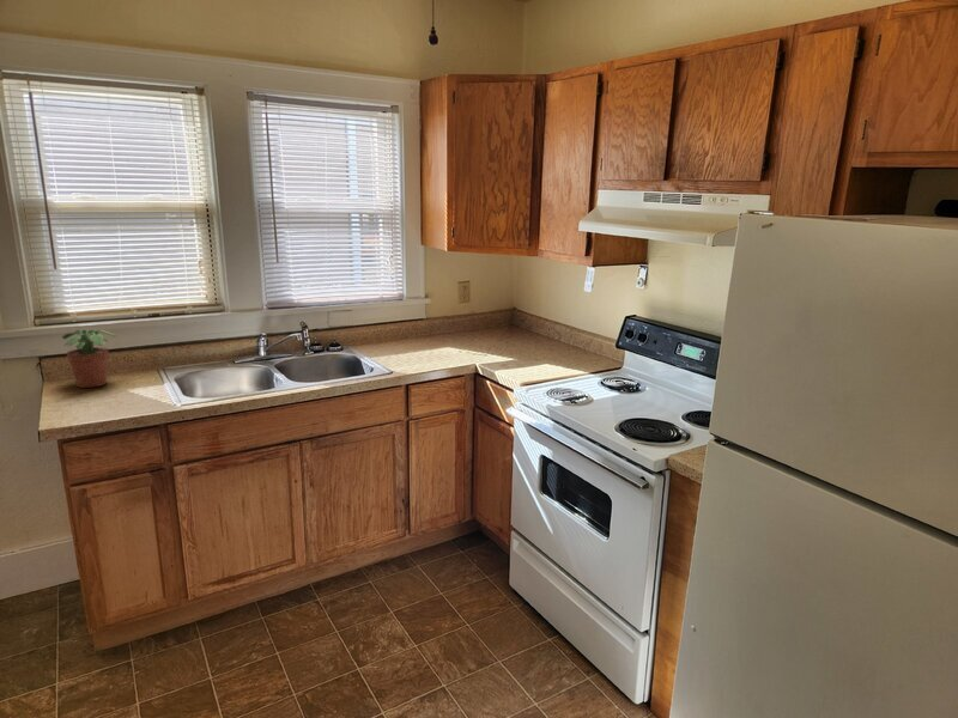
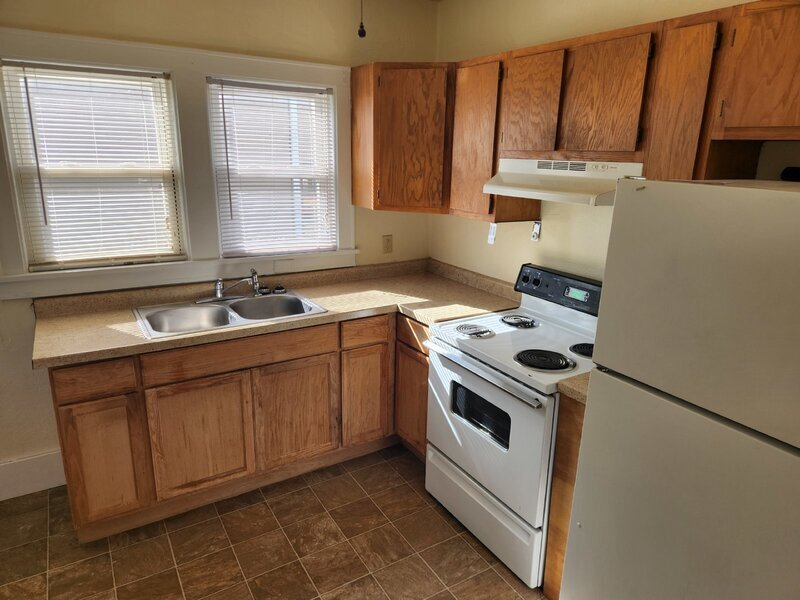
- potted plant (90, 358)
